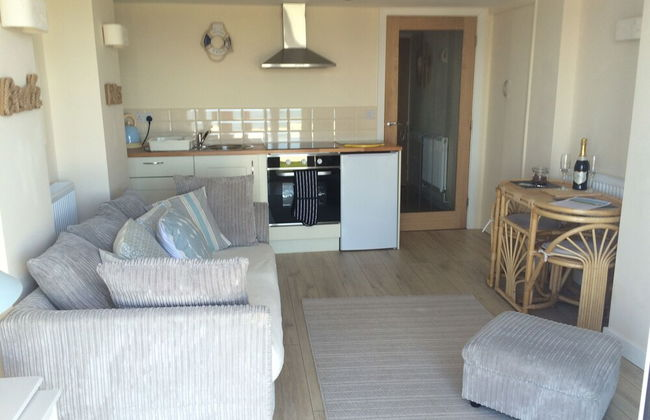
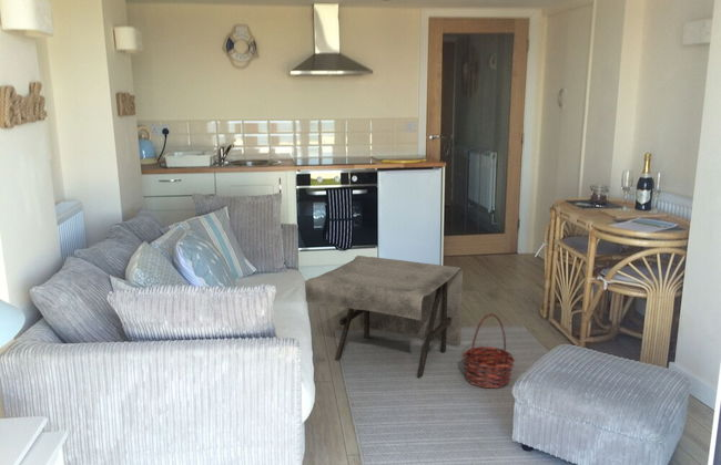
+ side table (386, 316)
+ basket (488, 347)
